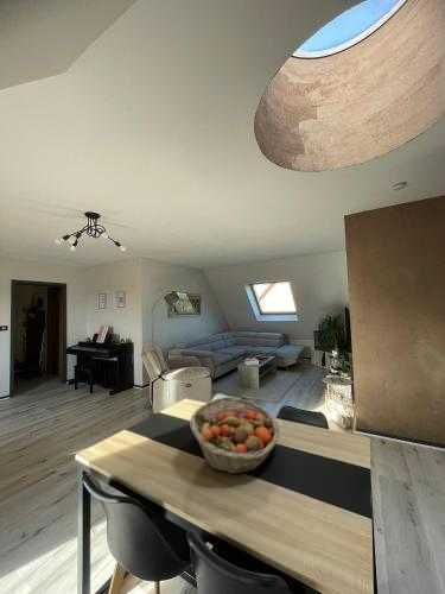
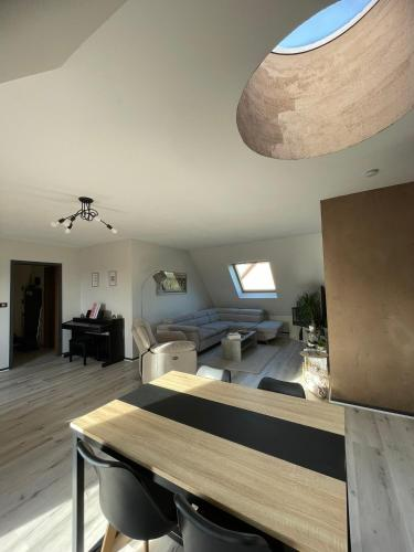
- fruit basket (235, 430)
